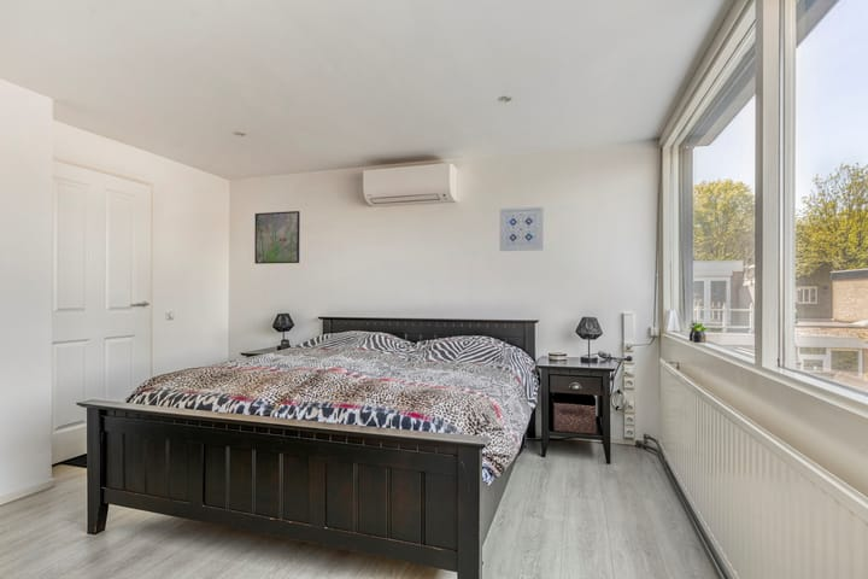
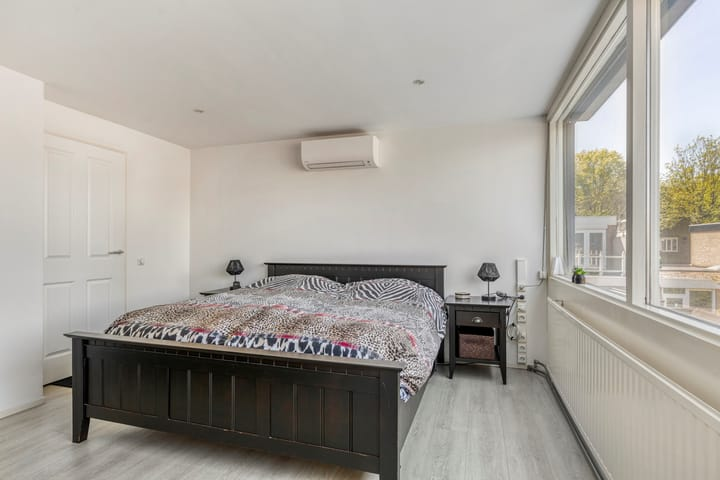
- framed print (276, 238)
- wall art (521, 229)
